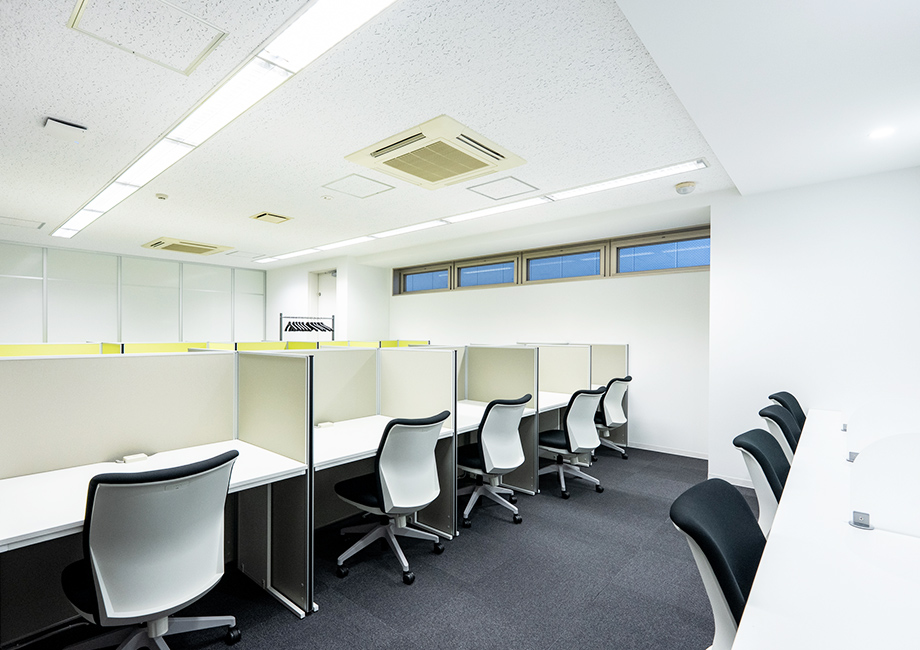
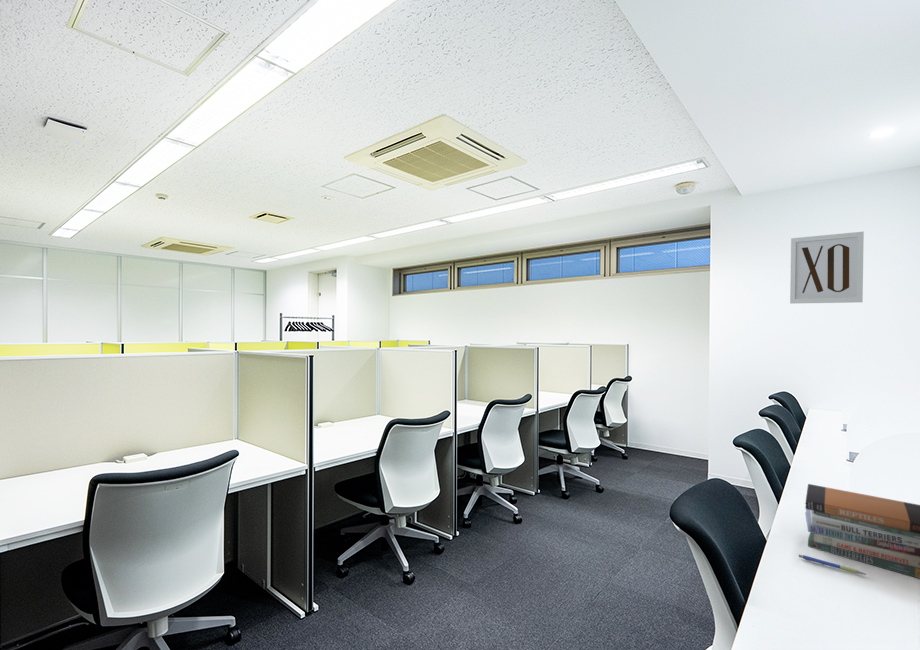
+ wall art (825, 269)
+ pen (831, 564)
+ book stack (865, 527)
